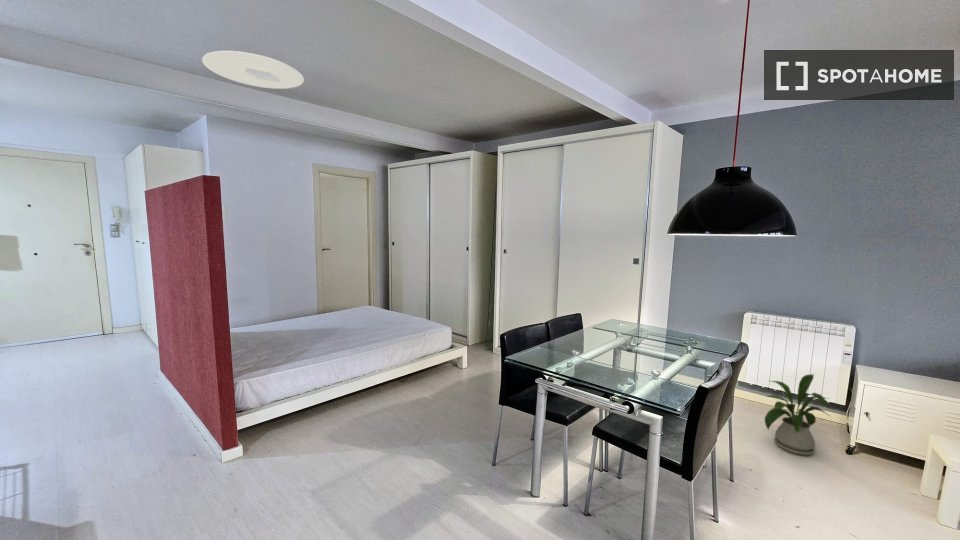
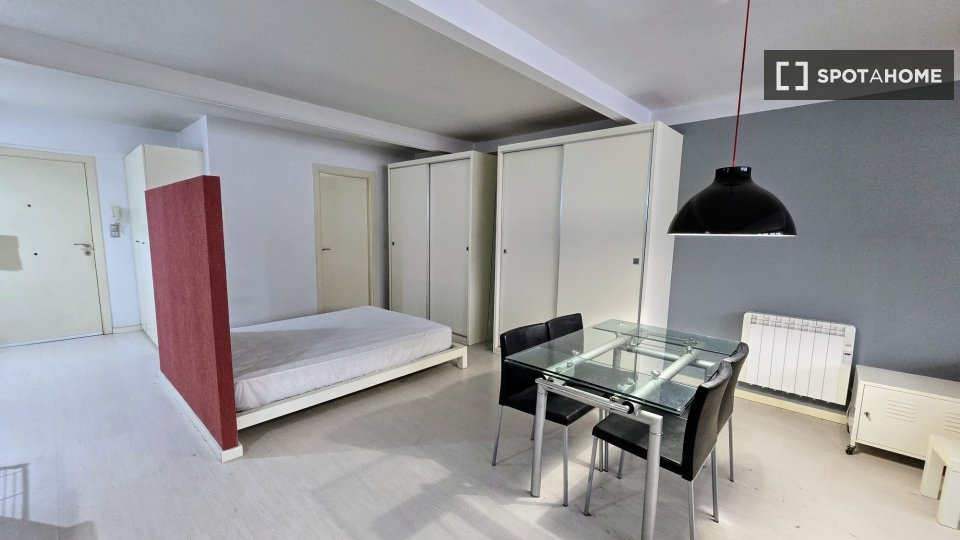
- ceiling light (255, 67)
- house plant (788, 413)
